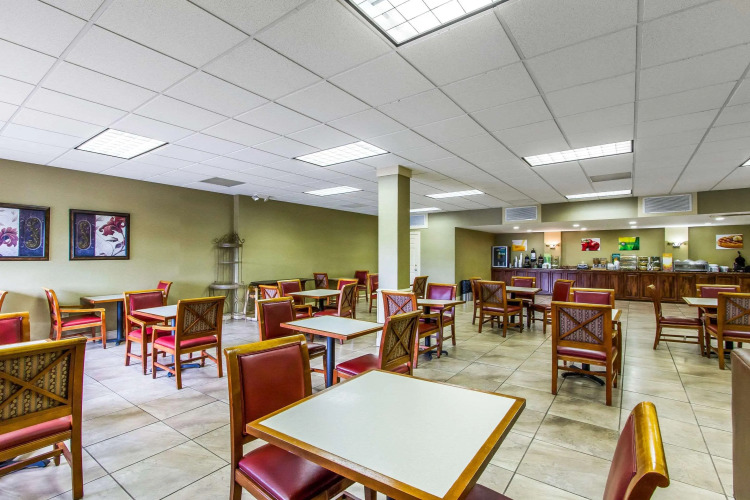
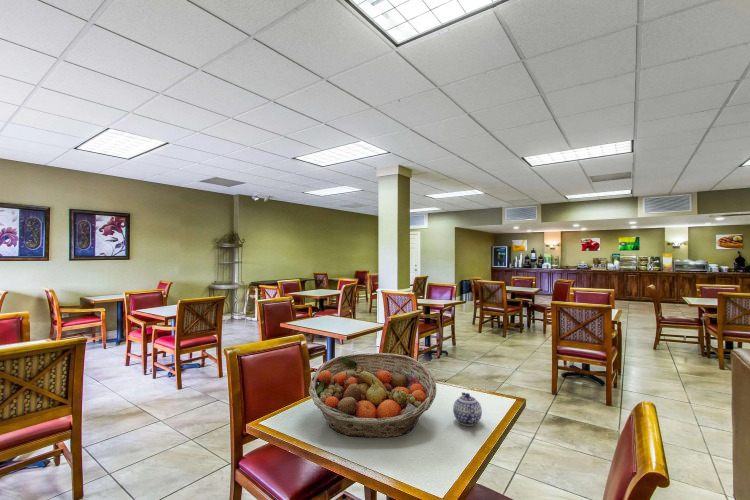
+ teapot (467, 407)
+ fruit basket (372, 392)
